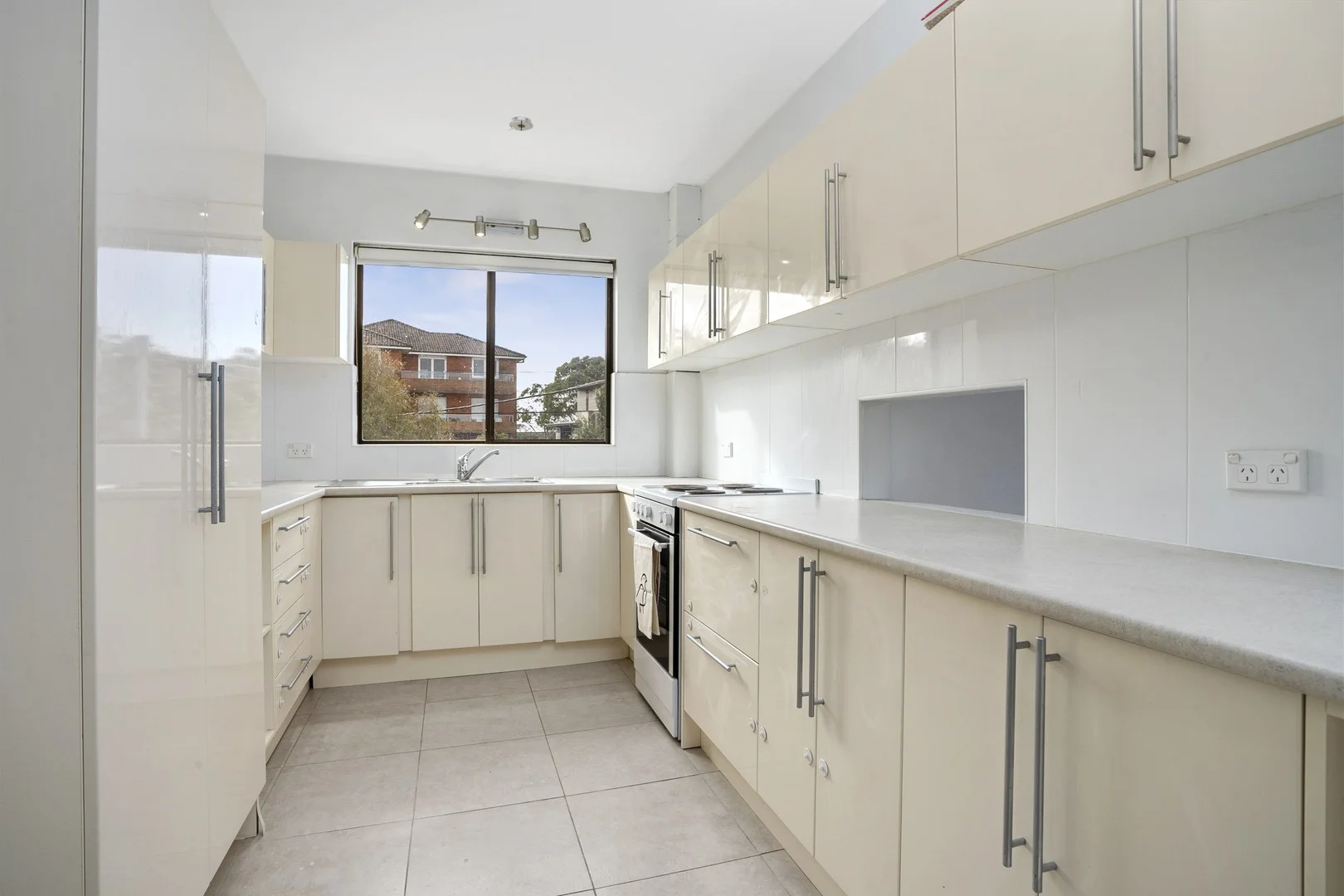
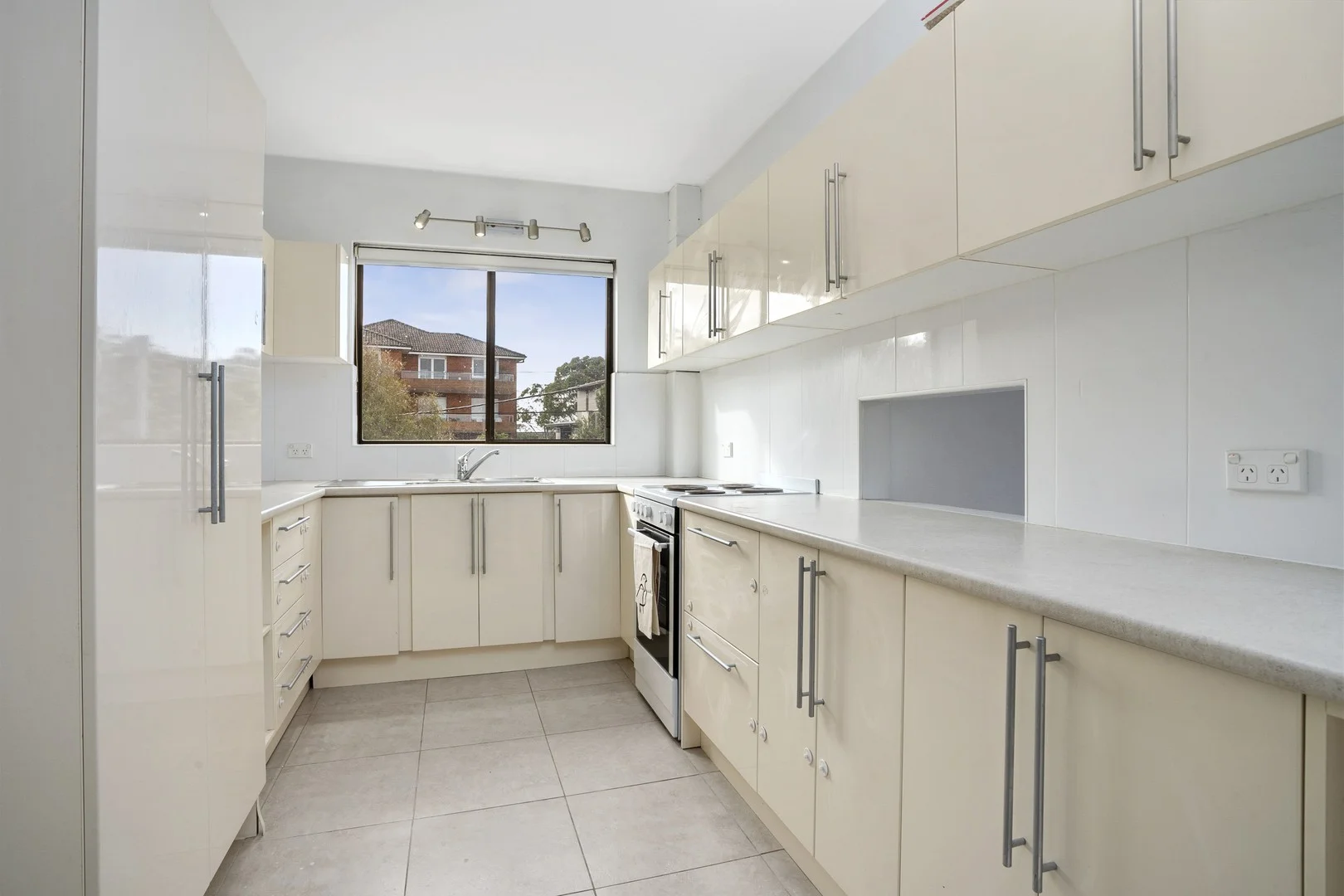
- smoke detector (520, 123)
